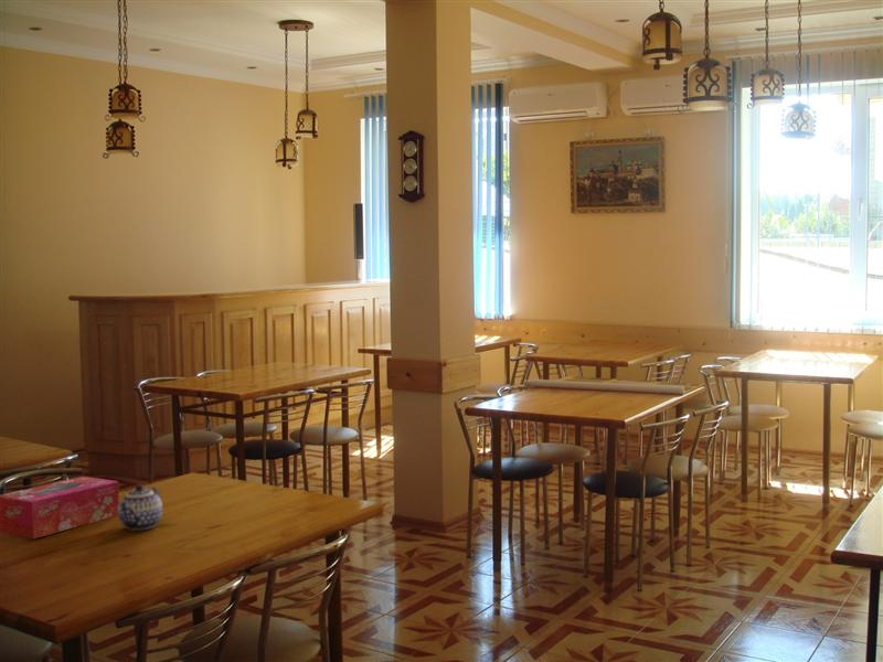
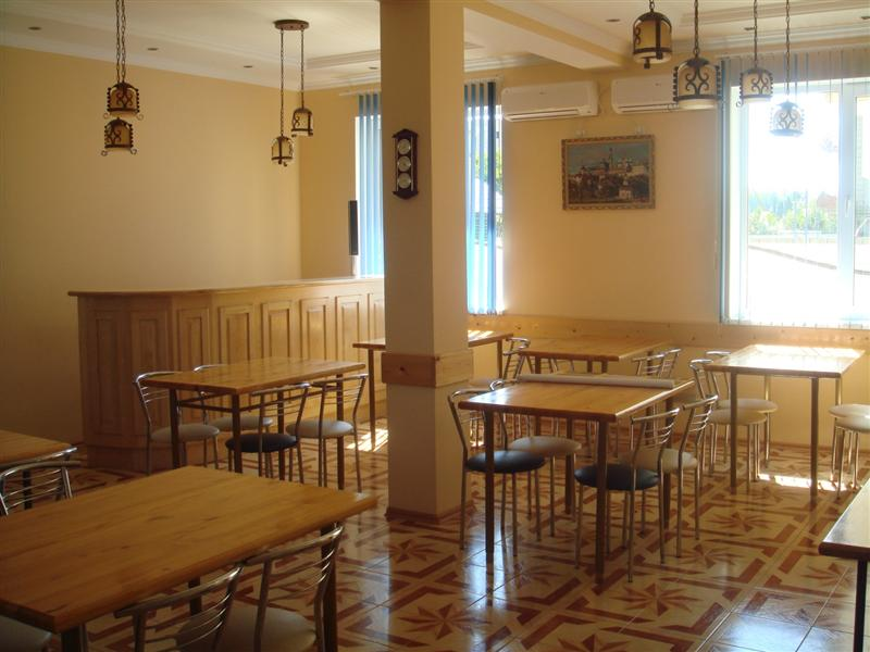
- tissue box (58, 505)
- teapot (139, 505)
